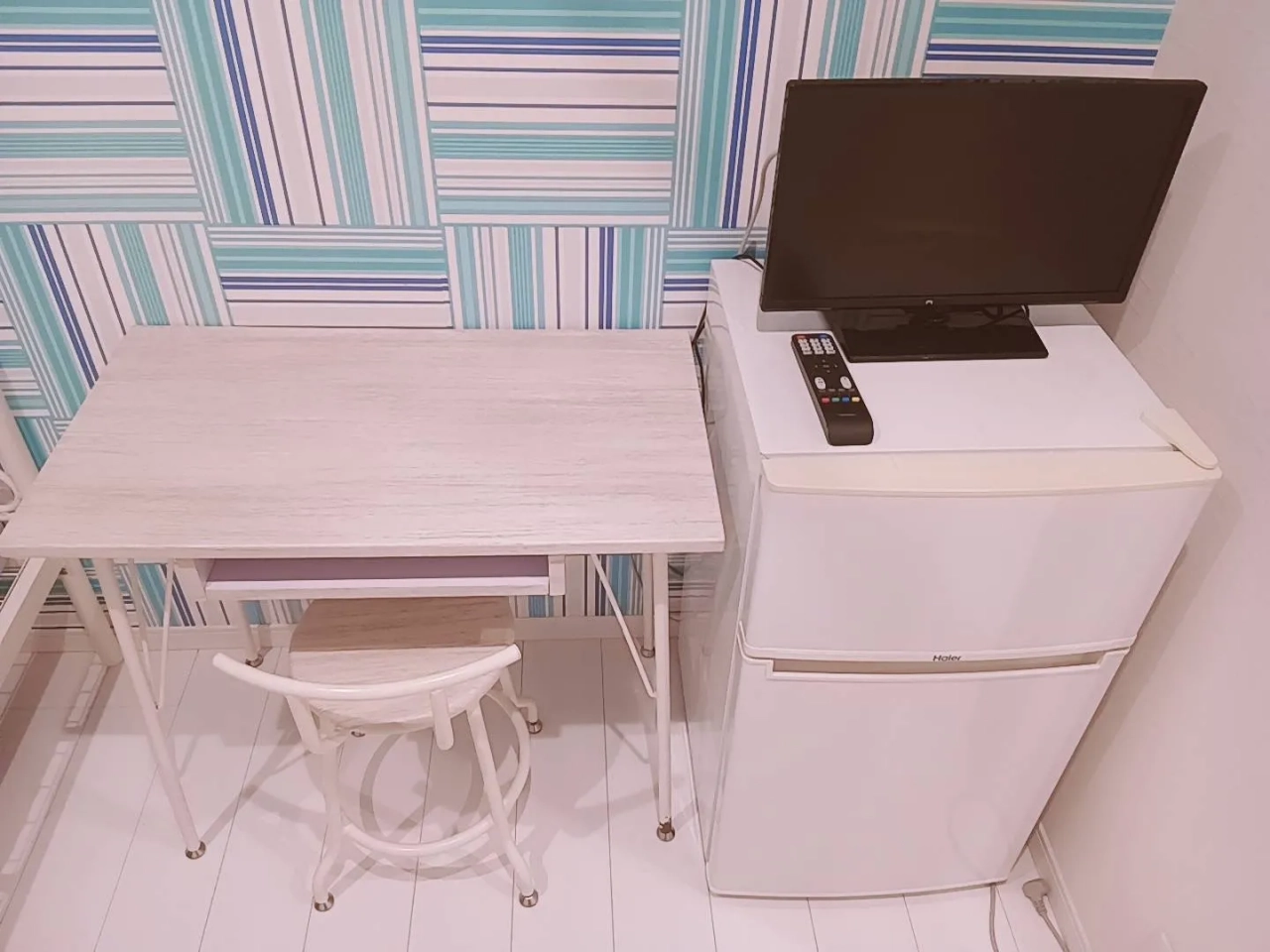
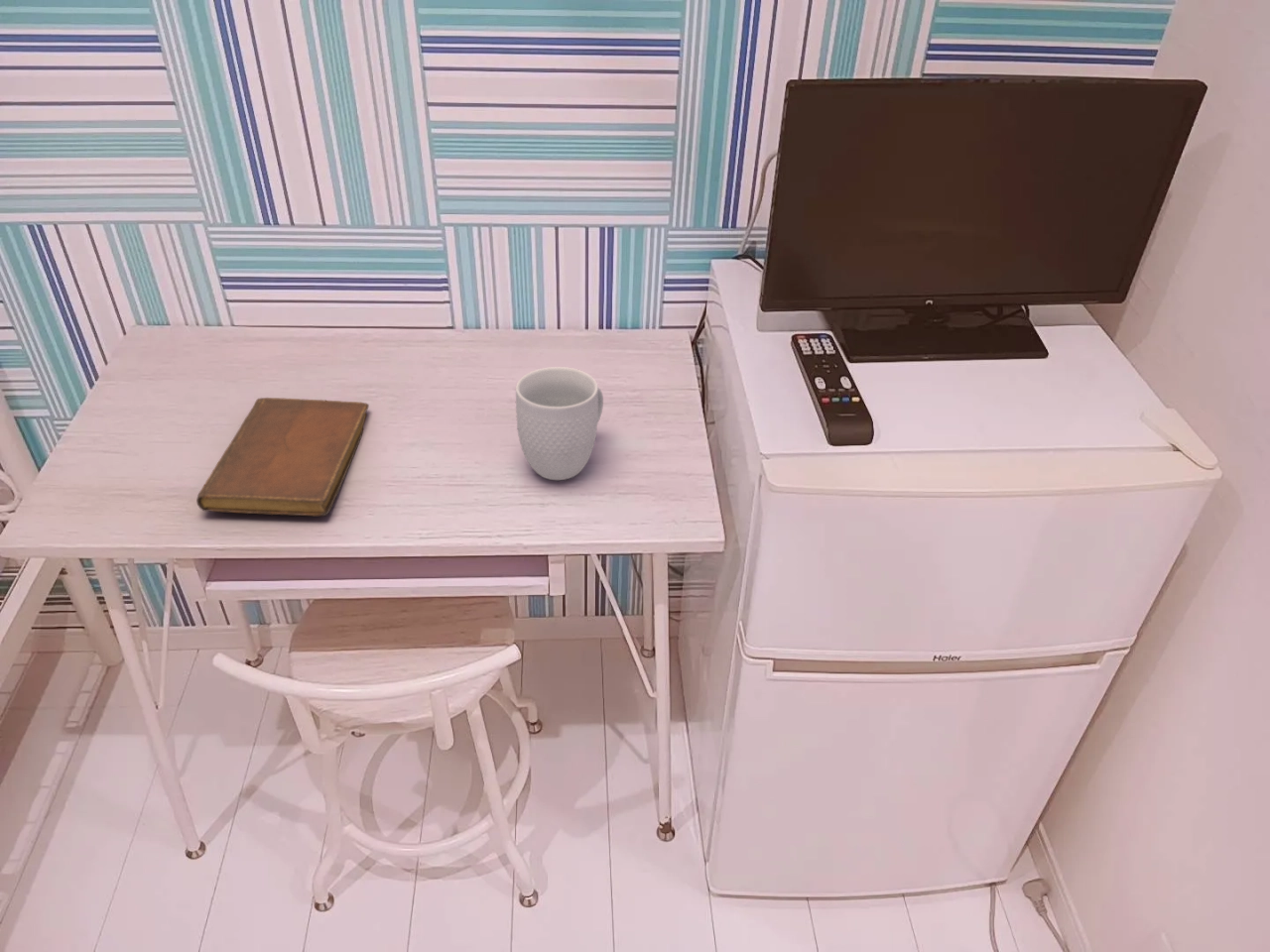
+ notebook (289, 452)
+ mug (563, 424)
